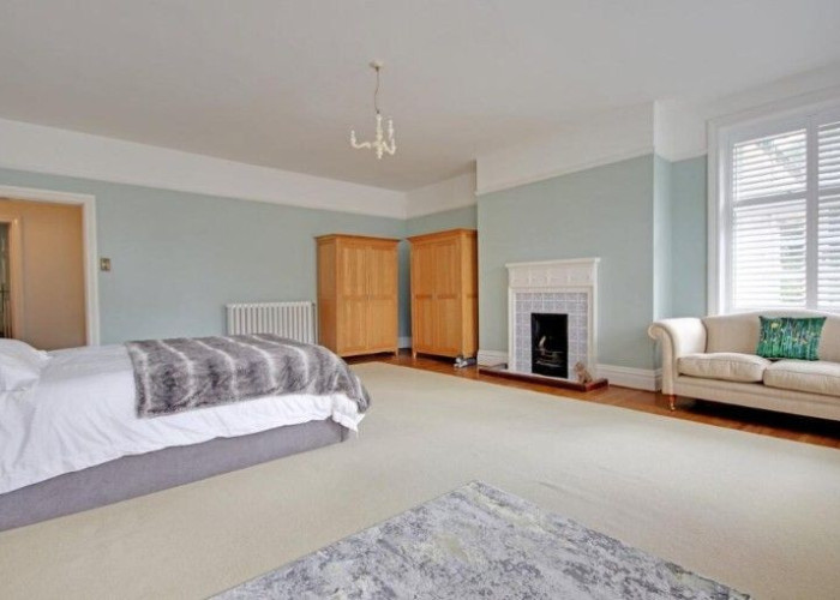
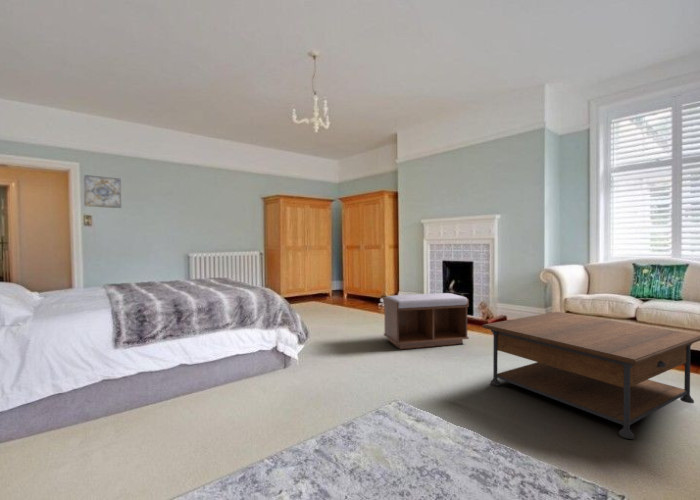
+ wall art (103, 191)
+ bench (425, 318)
+ coffee table (585, 360)
